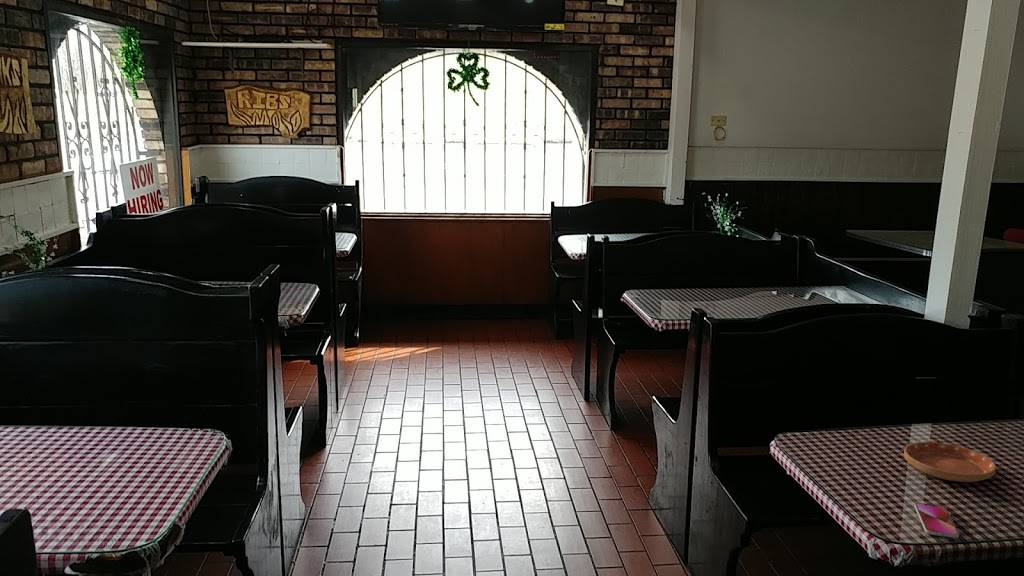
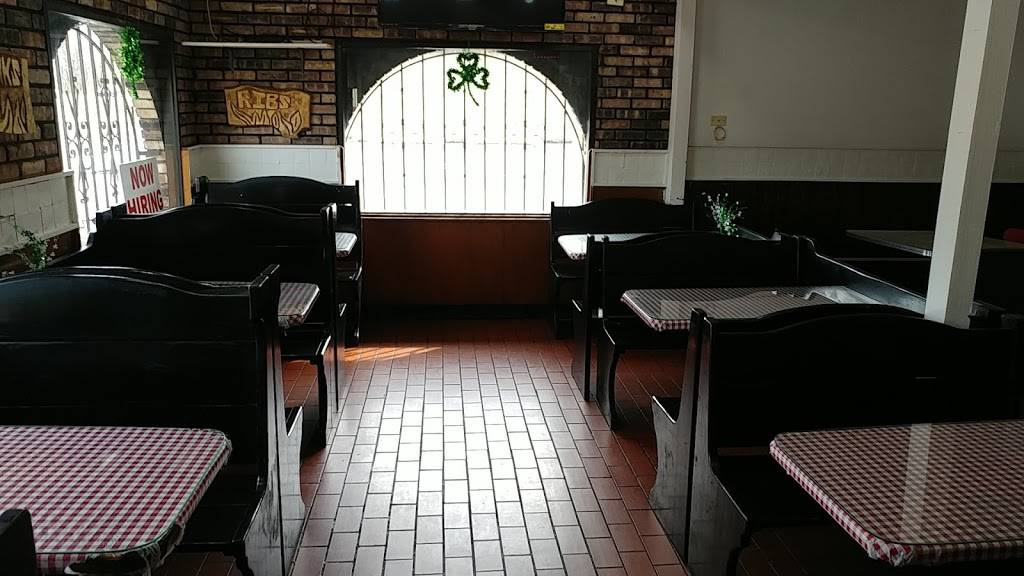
- saucer (948, 462)
- smartphone (935, 519)
